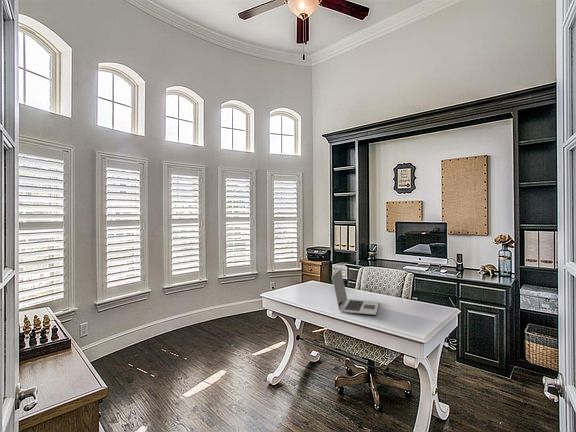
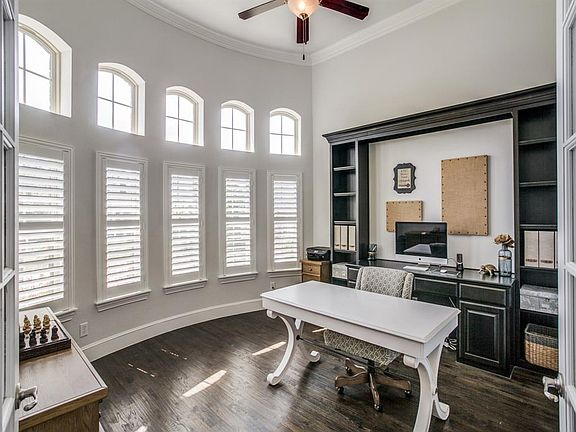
- laptop (354, 299)
